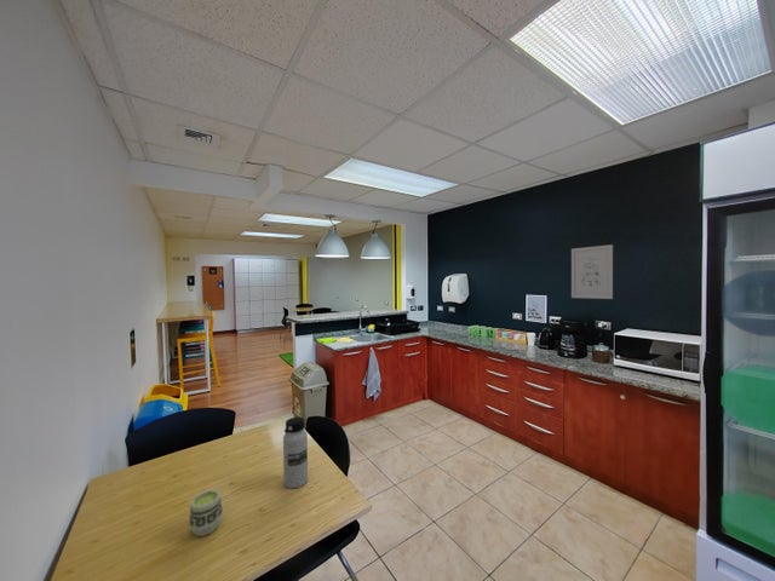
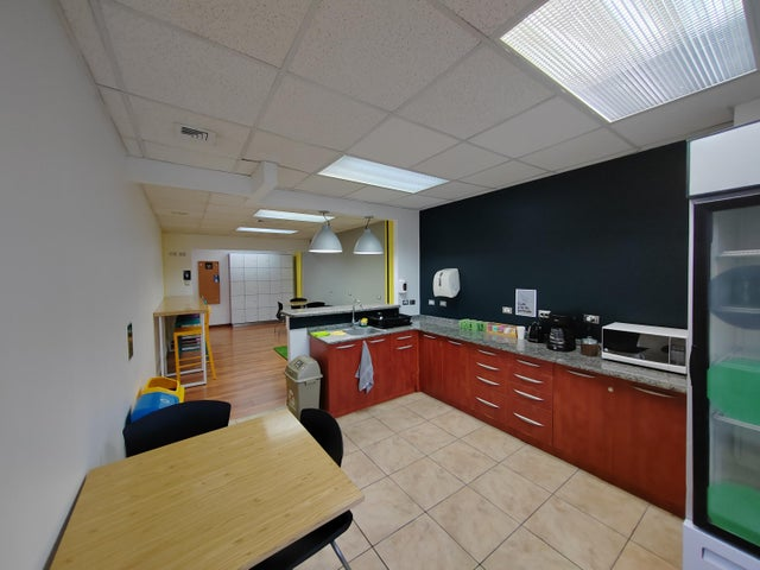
- water bottle (295, 450)
- wall art (591, 272)
- cup (206, 512)
